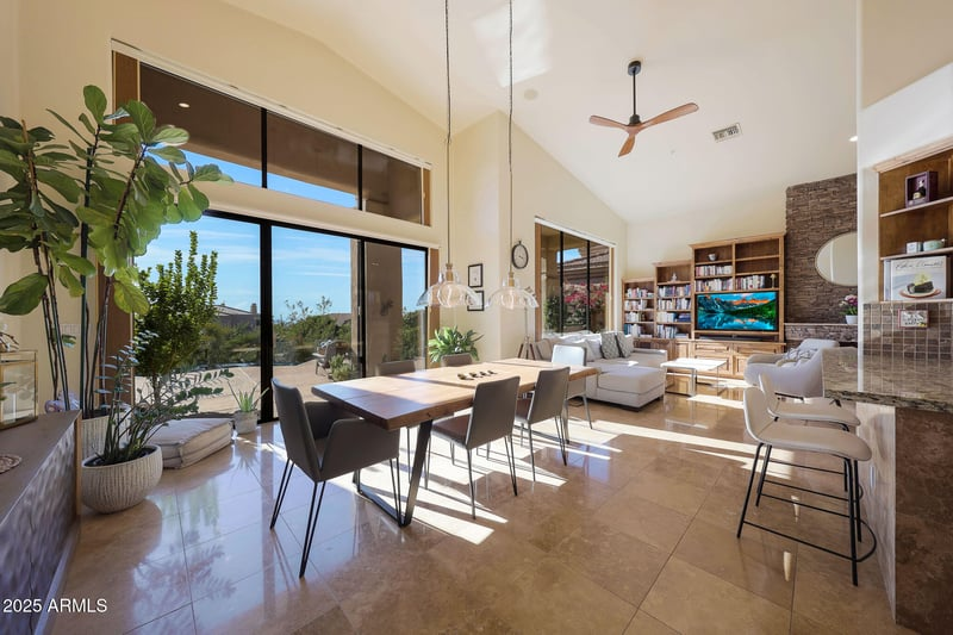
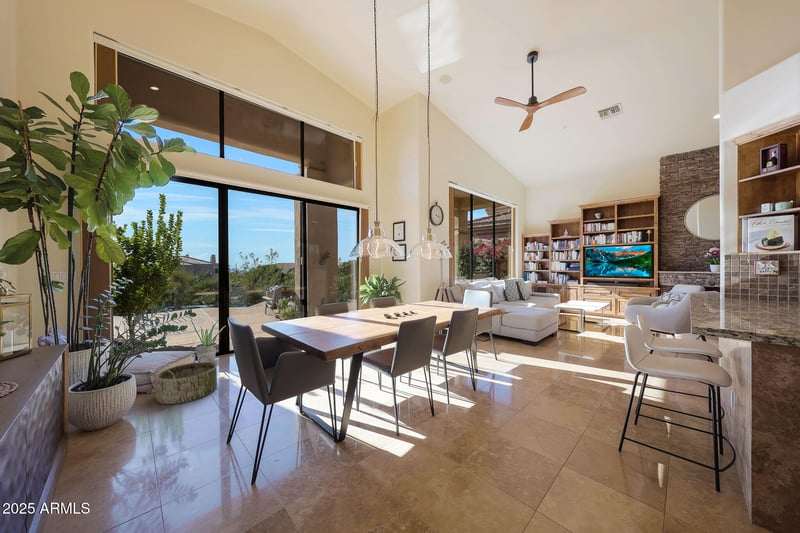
+ basket (187, 377)
